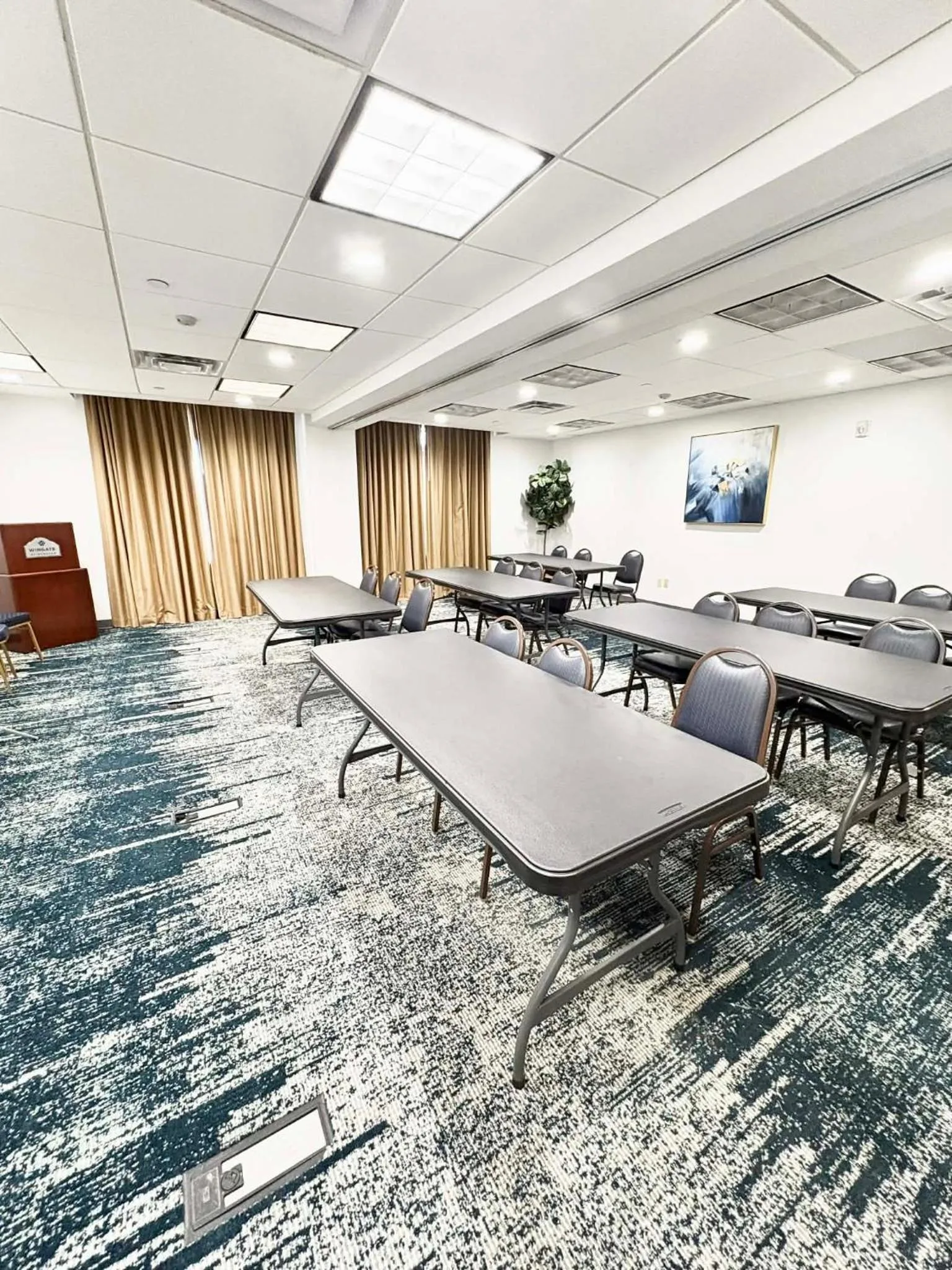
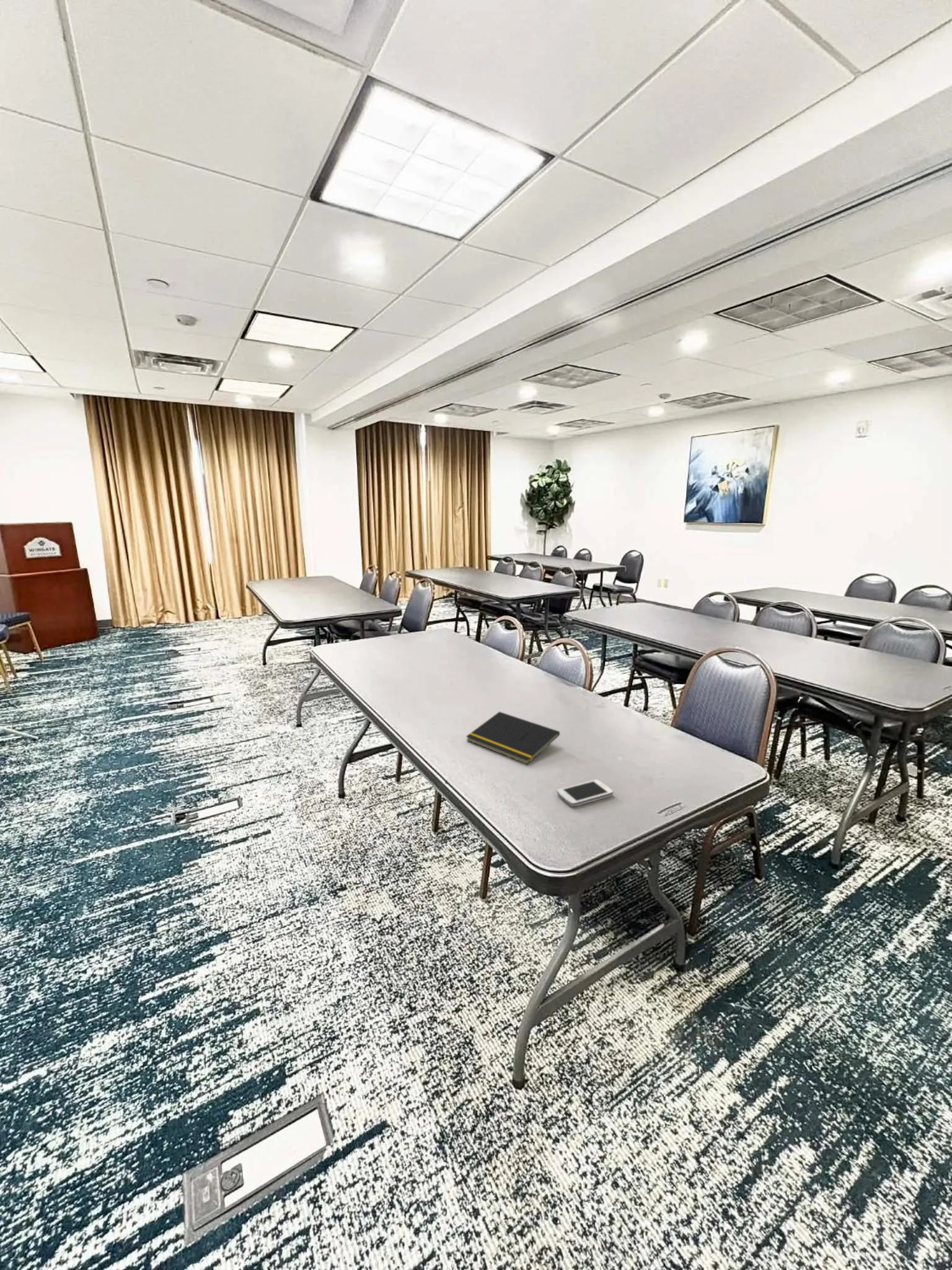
+ smartphone (584, 793)
+ notepad (512, 735)
